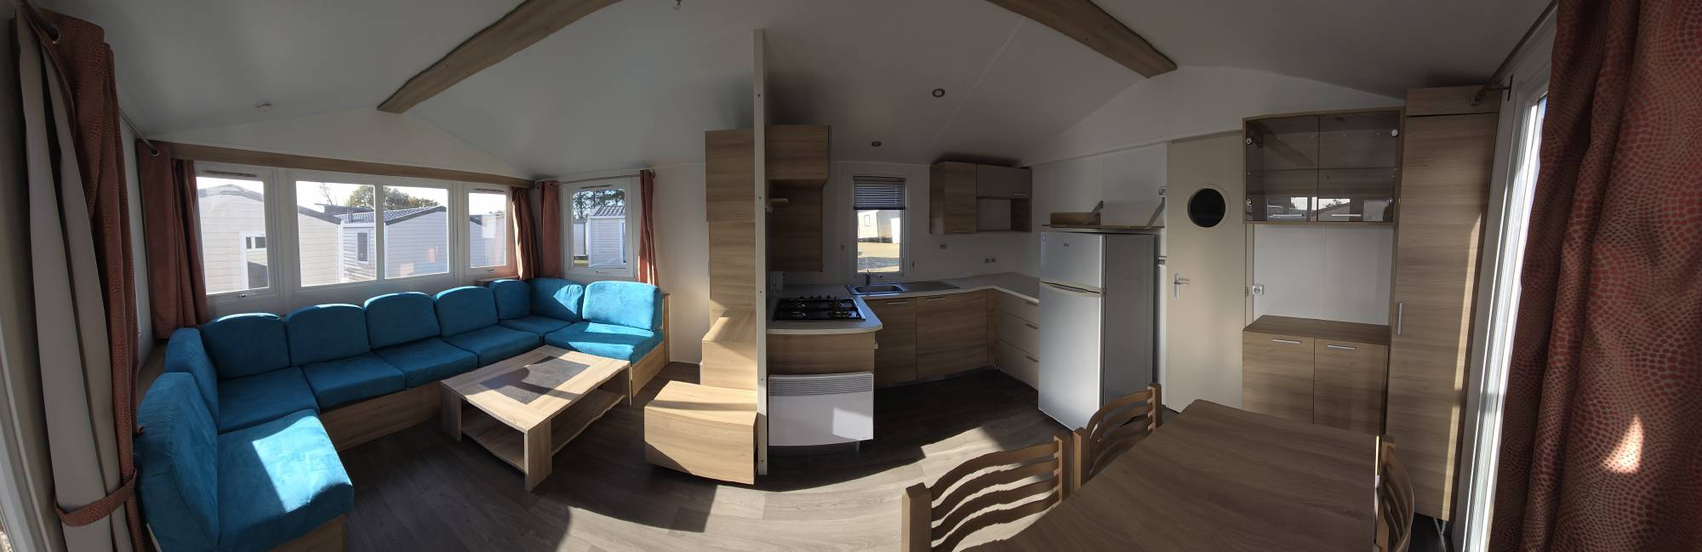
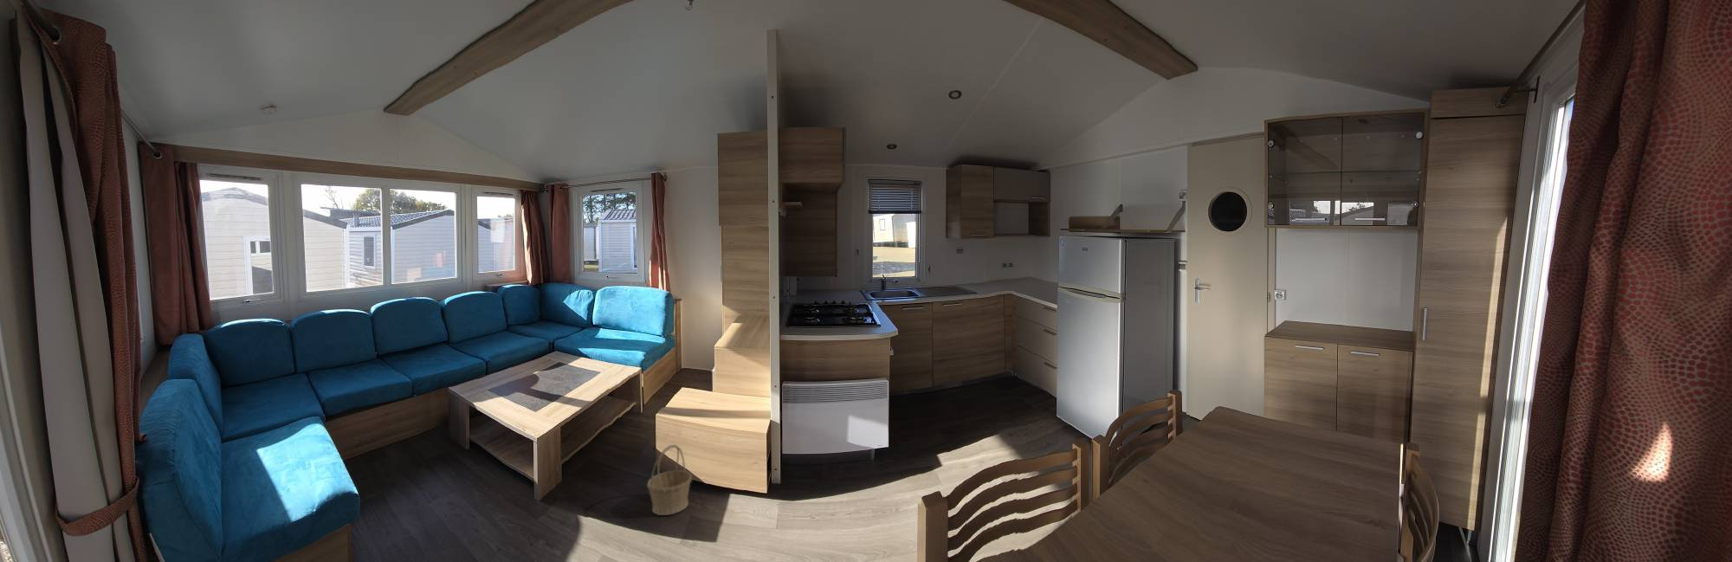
+ basket (669, 476)
